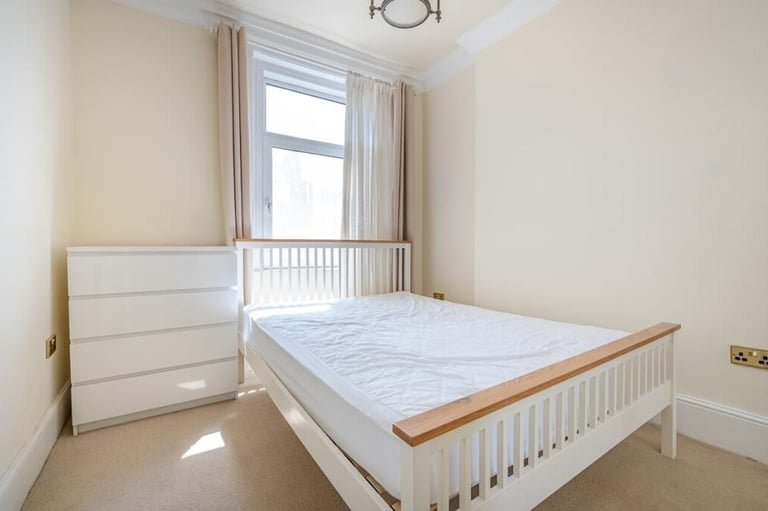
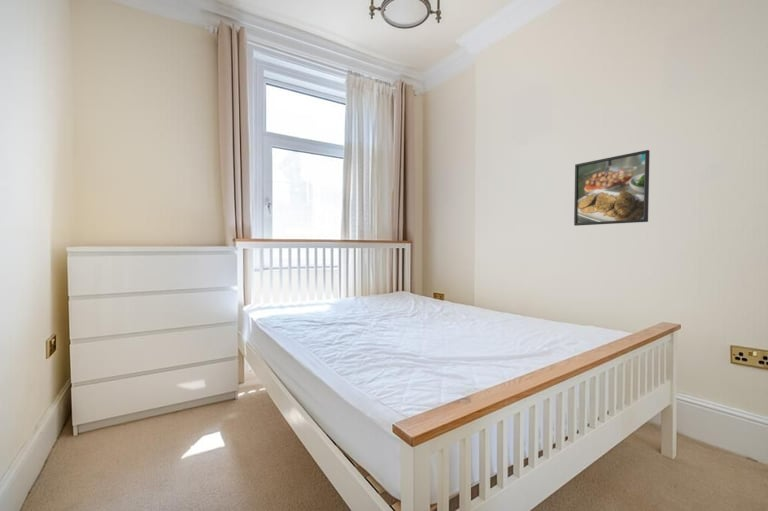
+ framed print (608, 190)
